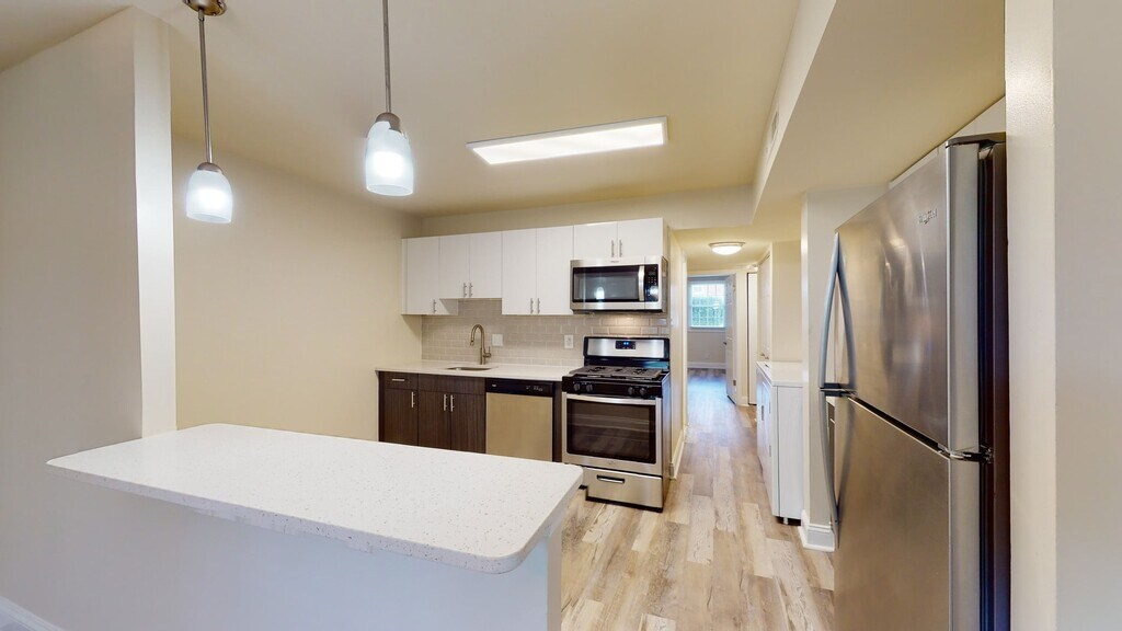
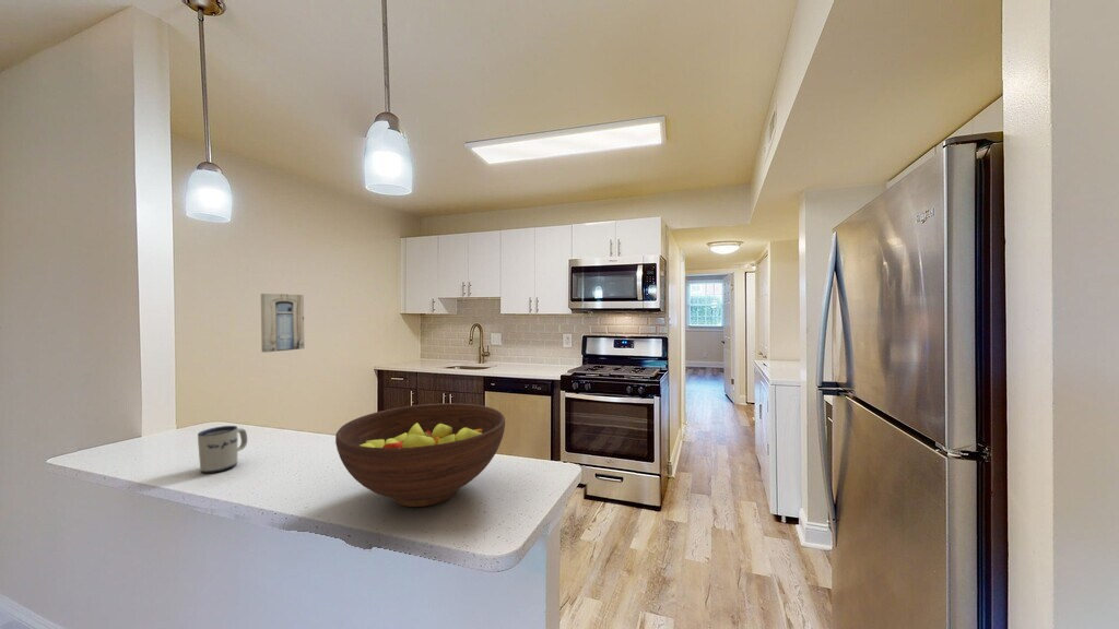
+ fruit bowl (426, 458)
+ wall art (283, 322)
+ mug (225, 447)
